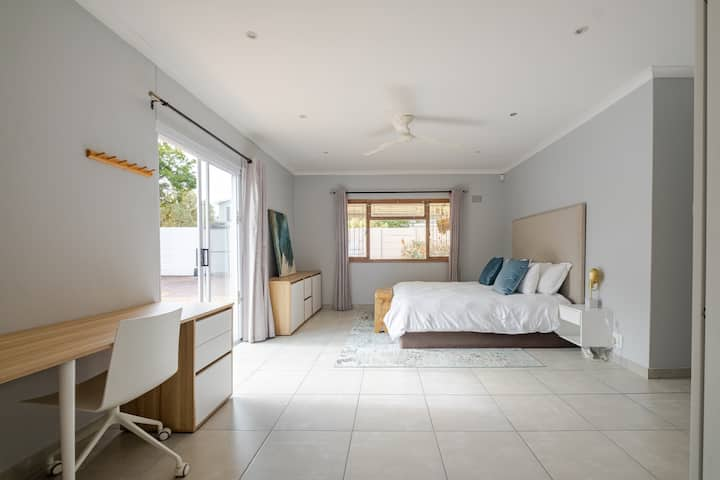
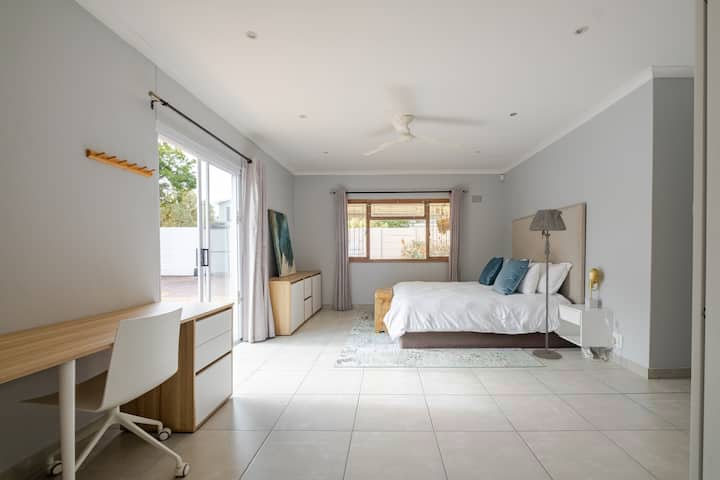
+ floor lamp (546, 282)
